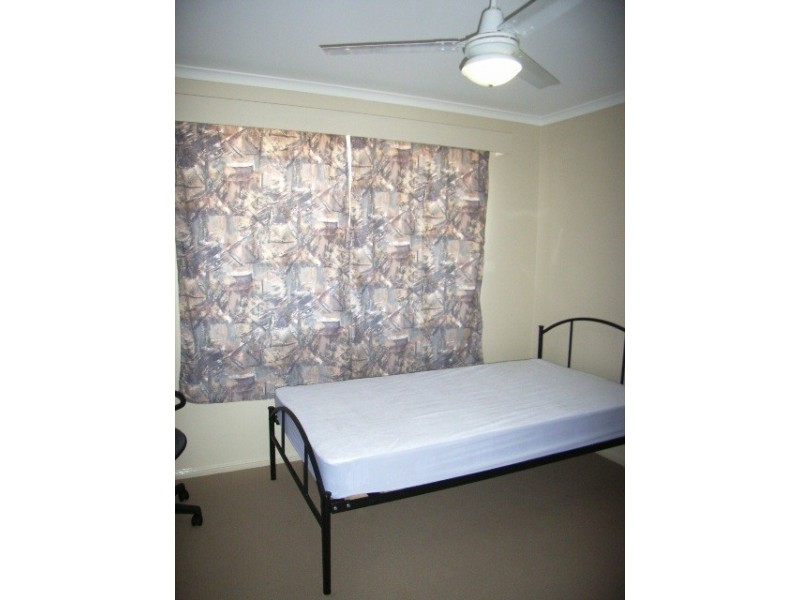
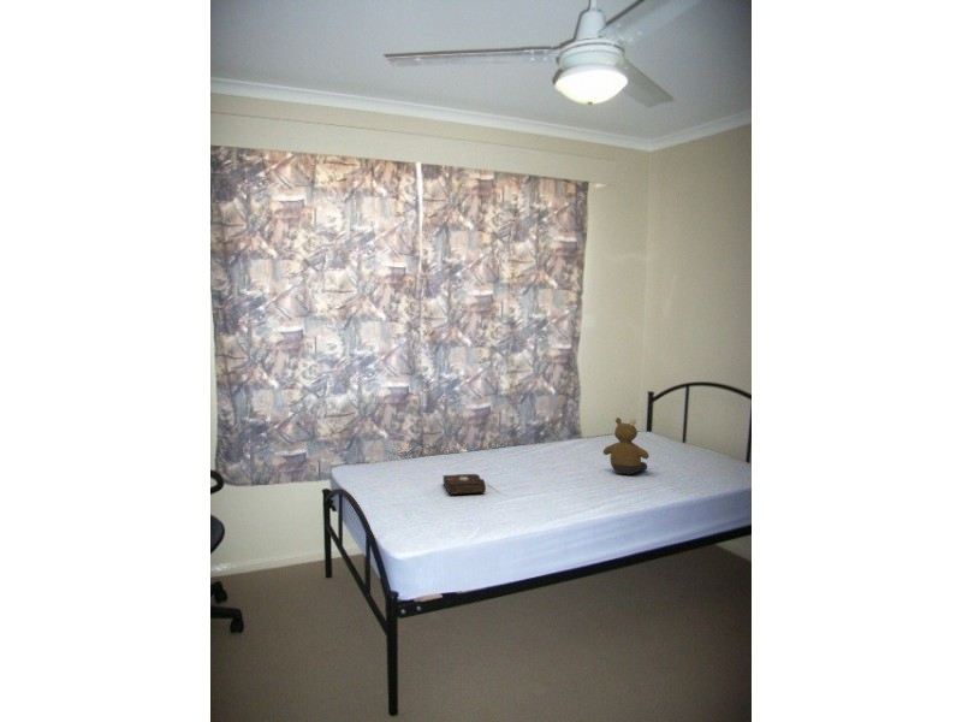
+ book (463, 481)
+ bear (628, 444)
